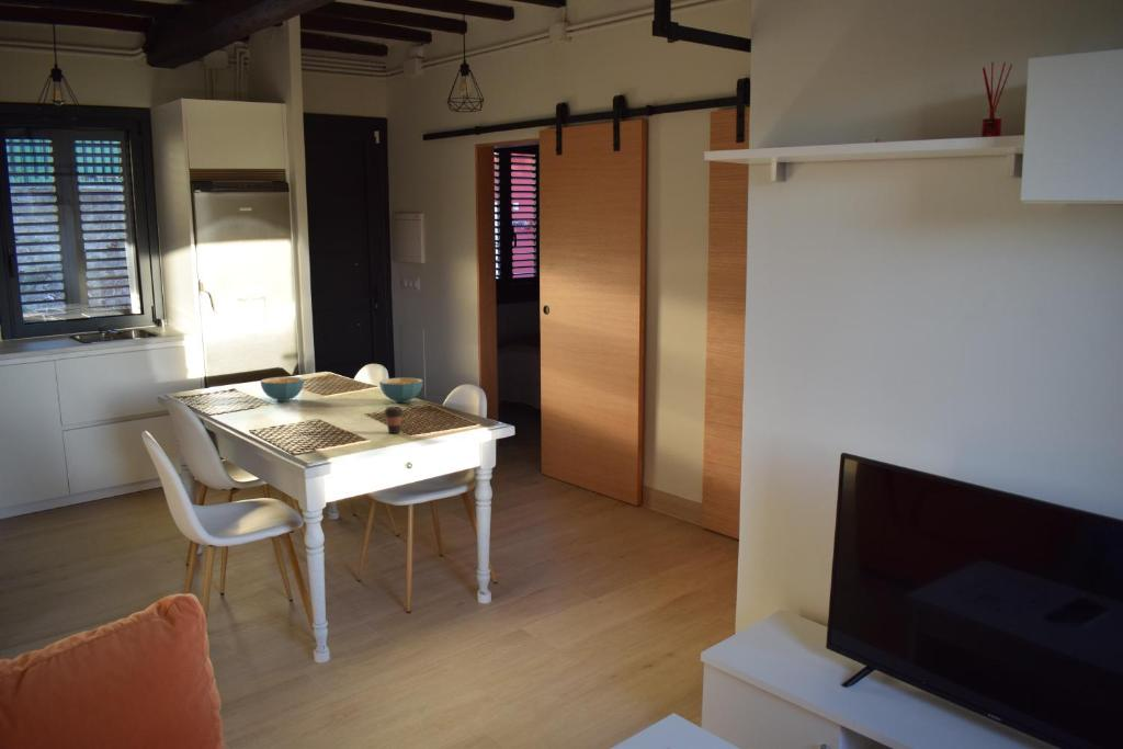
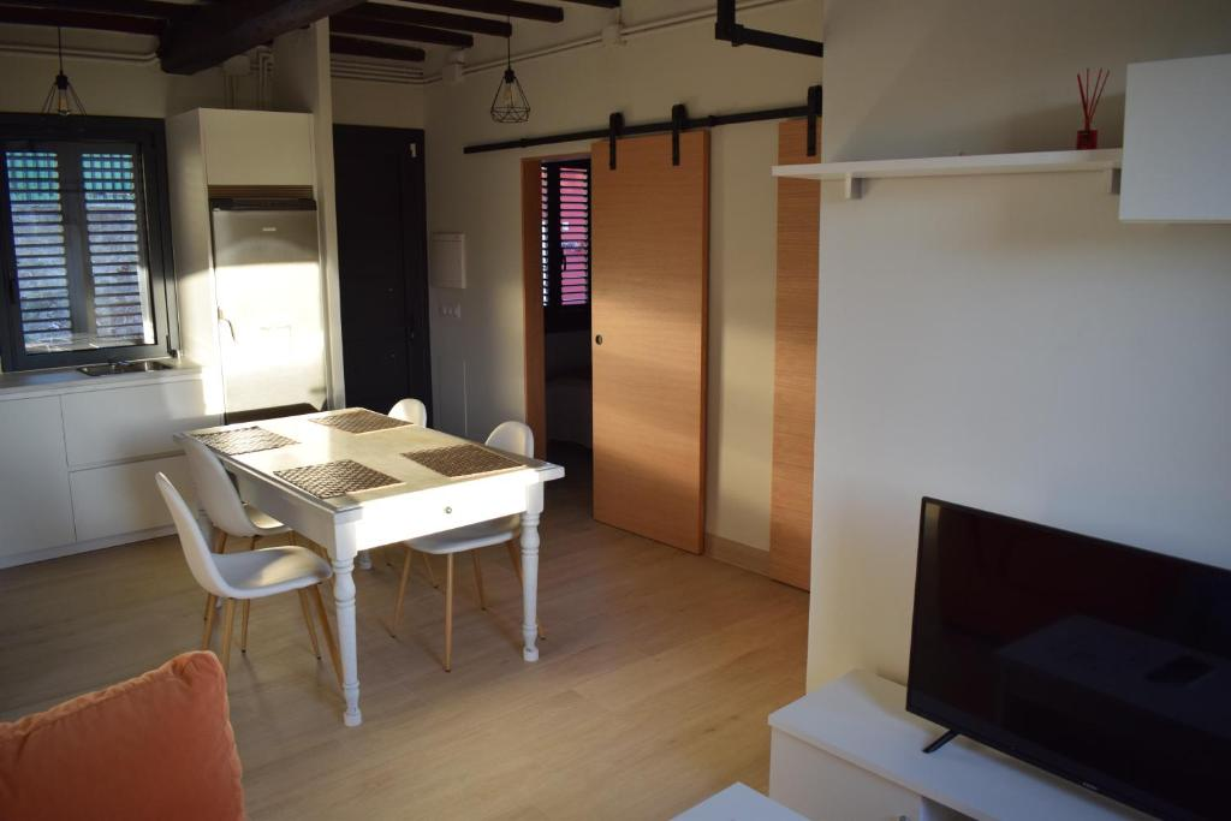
- cereal bowl (401, 390)
- coffee cup (394, 420)
- cereal bowl (283, 389)
